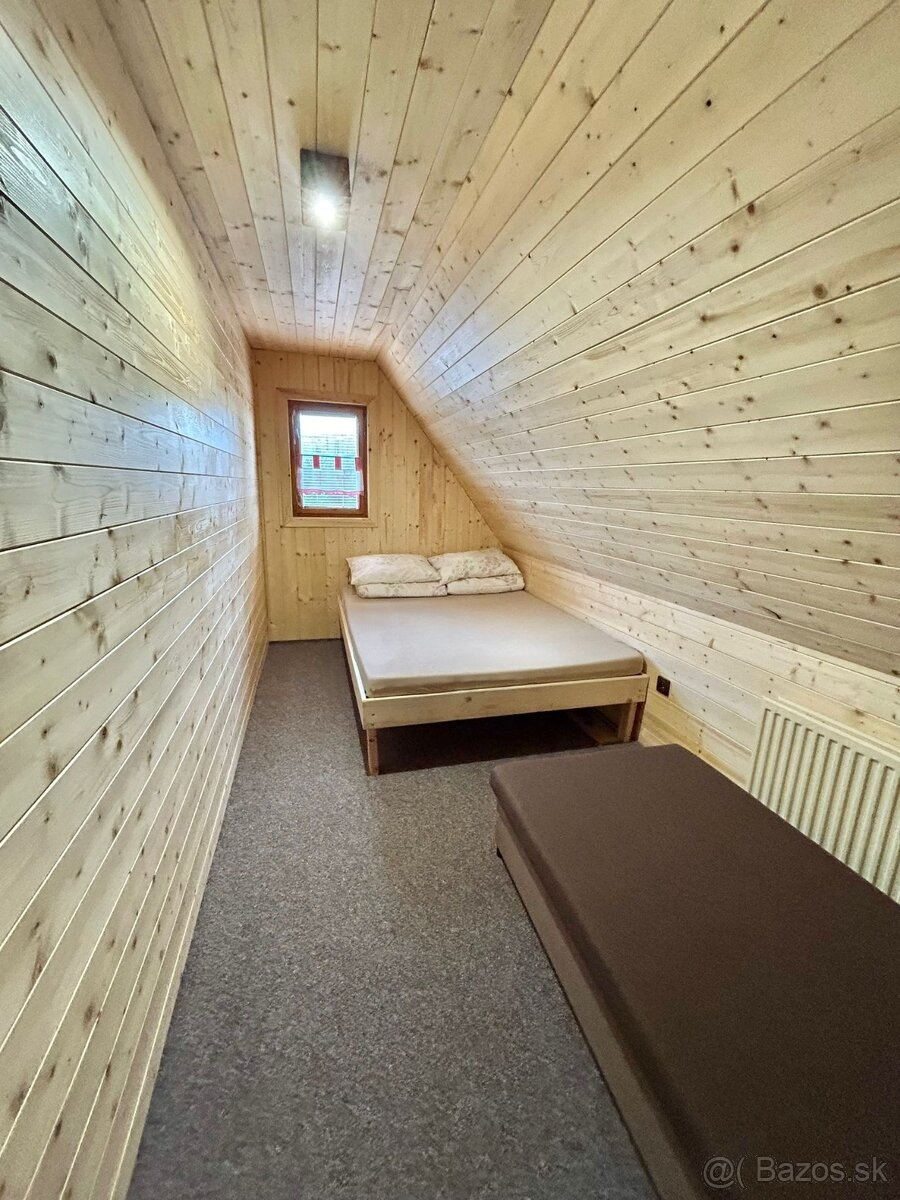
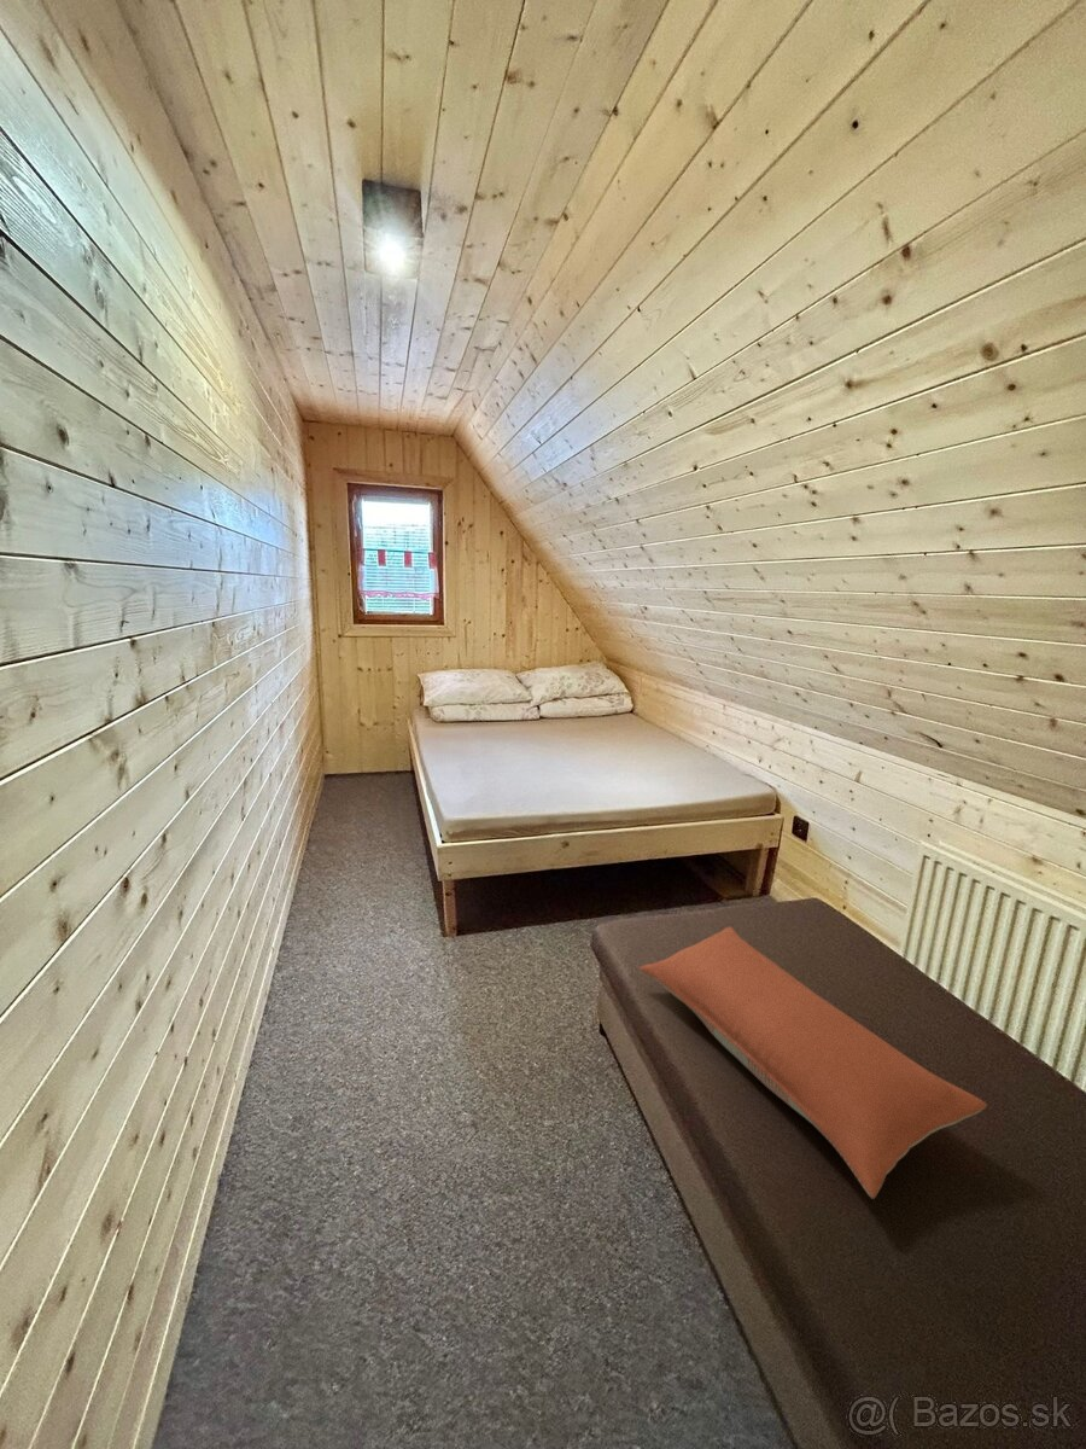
+ pillow (782, 1026)
